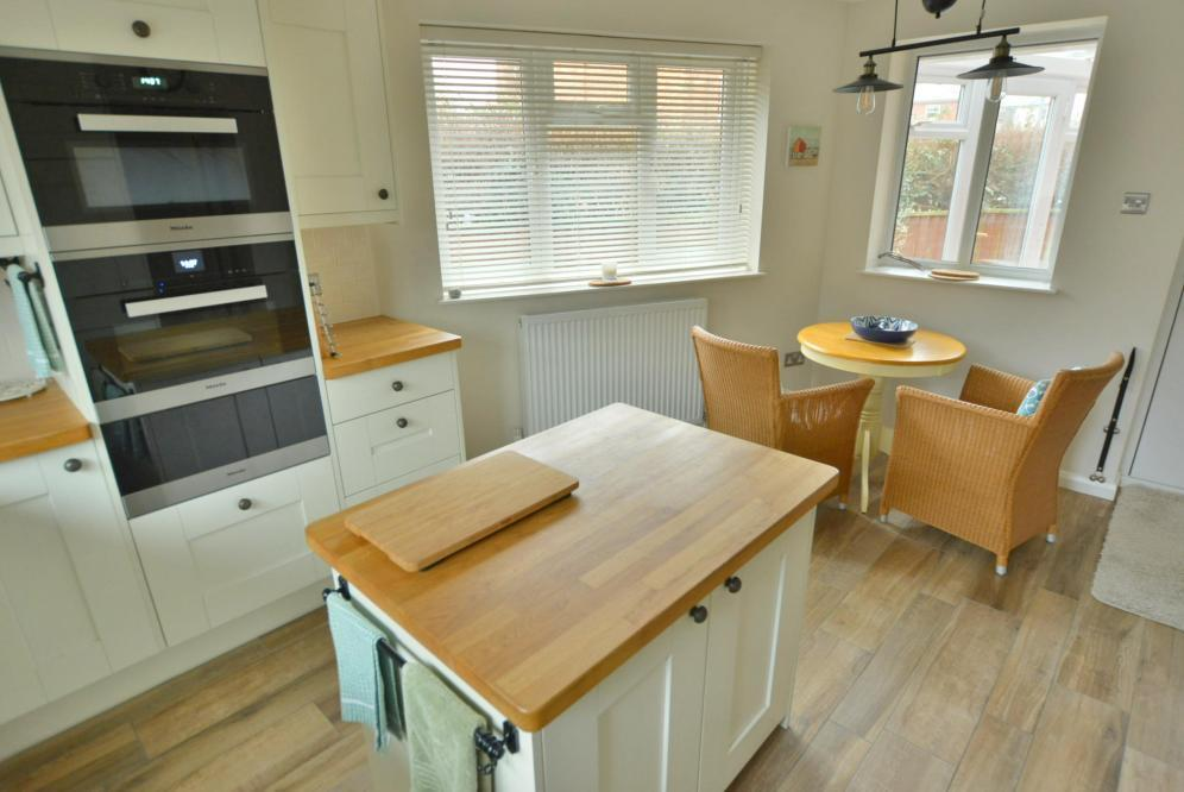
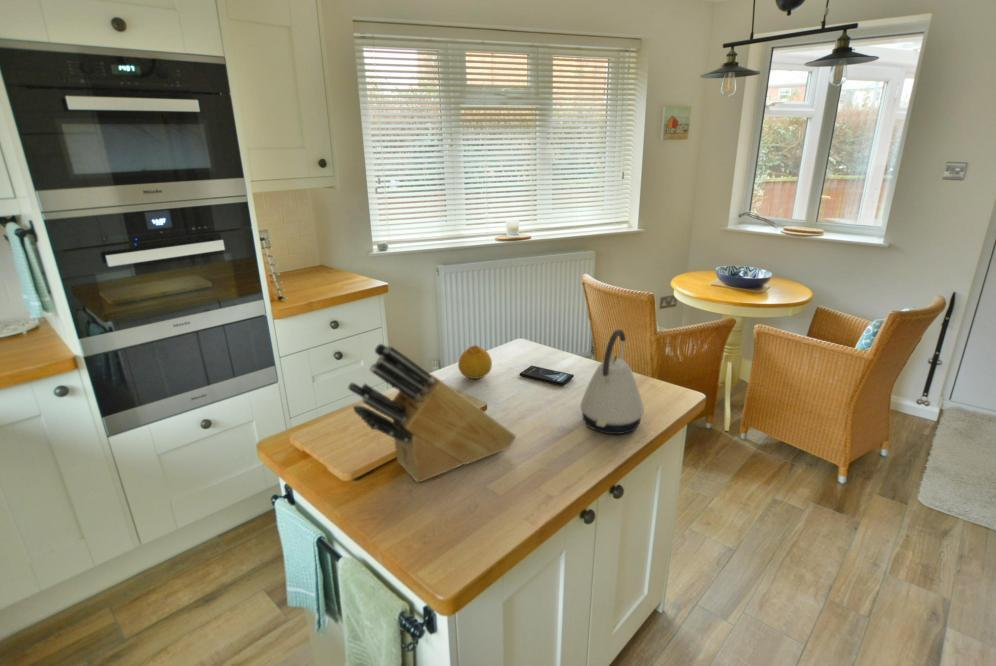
+ smartphone (546, 375)
+ fruit (475, 361)
+ knife block (435, 399)
+ kettle (614, 377)
